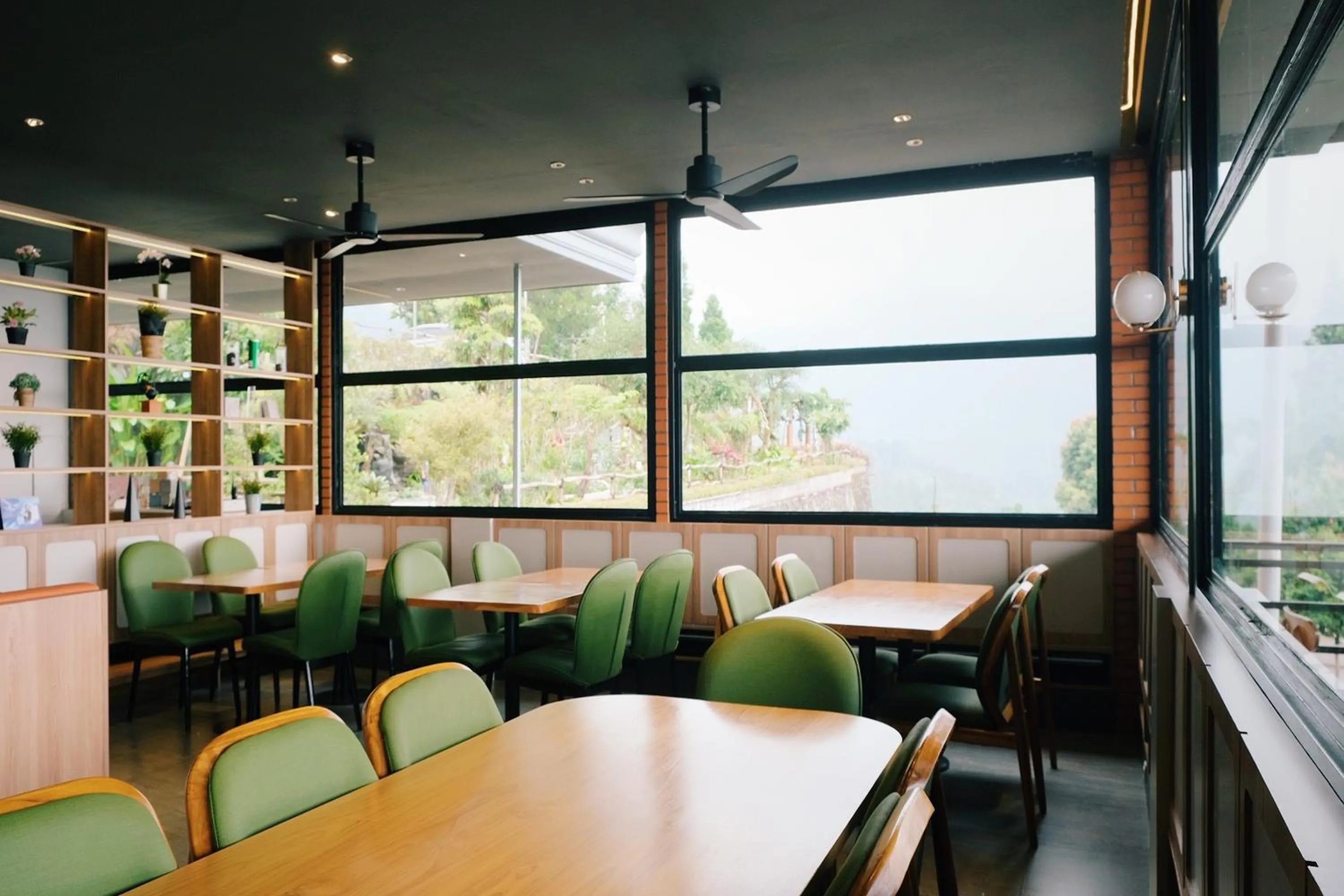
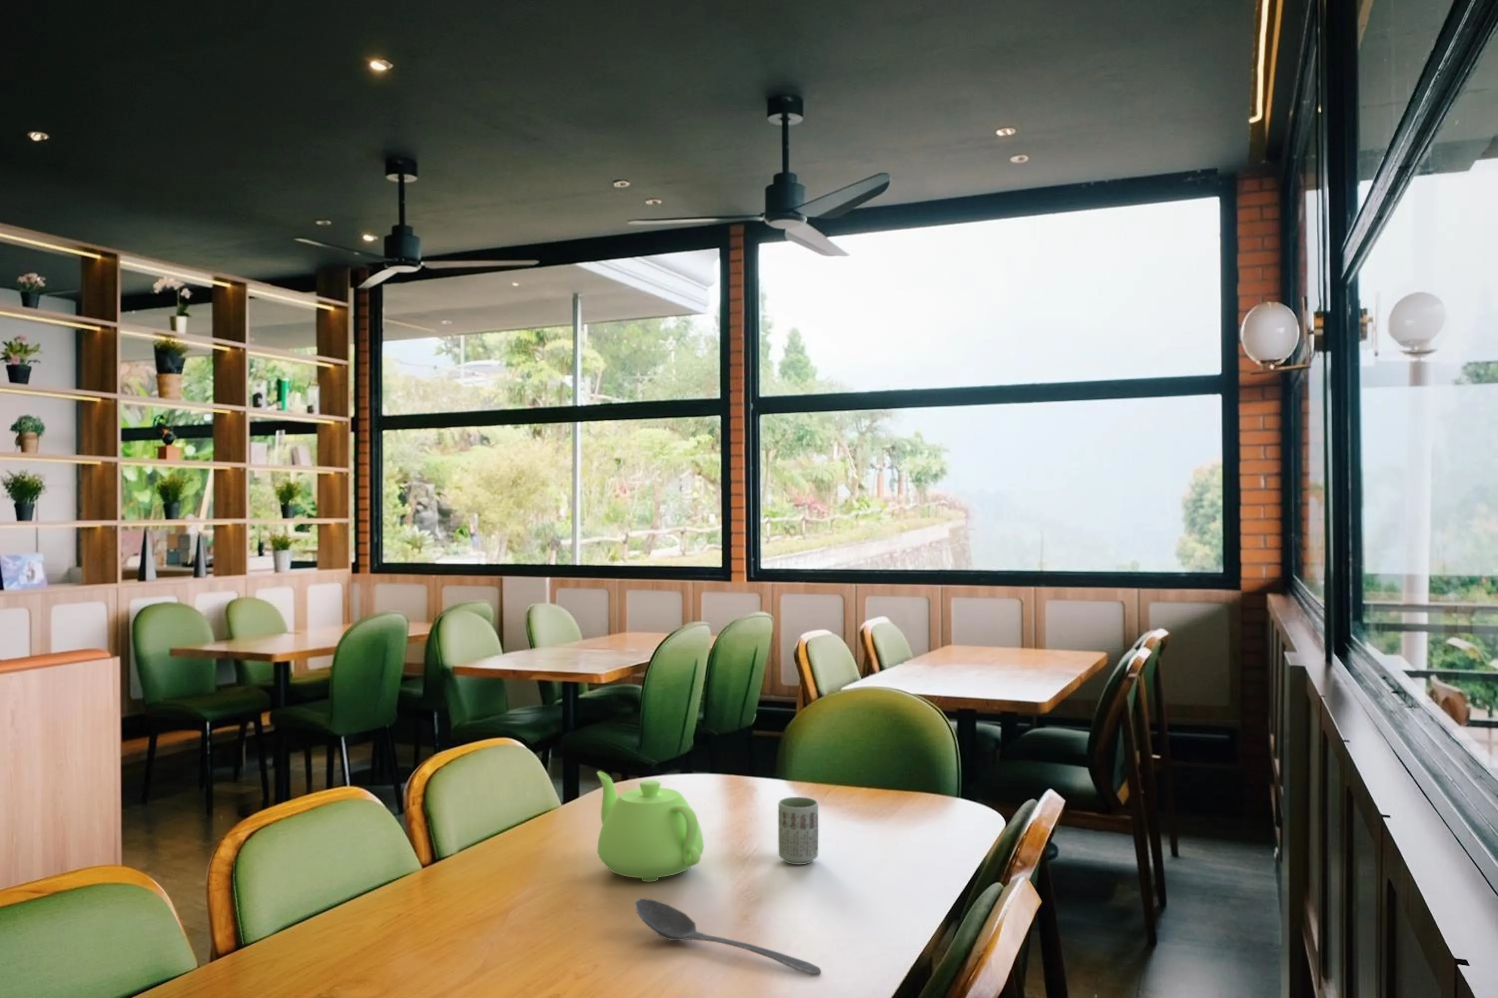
+ teapot (645, 824)
+ cup (798, 830)
+ stirrer (724, 938)
